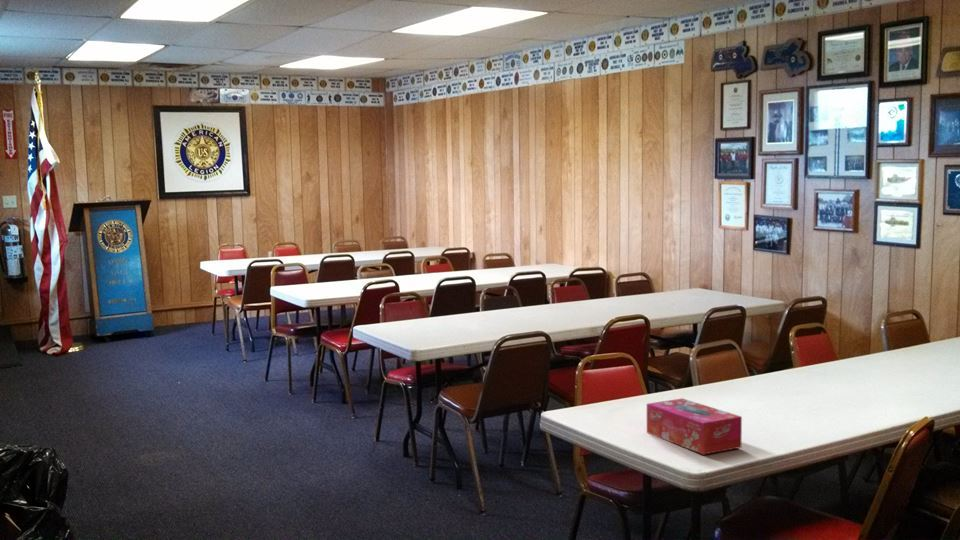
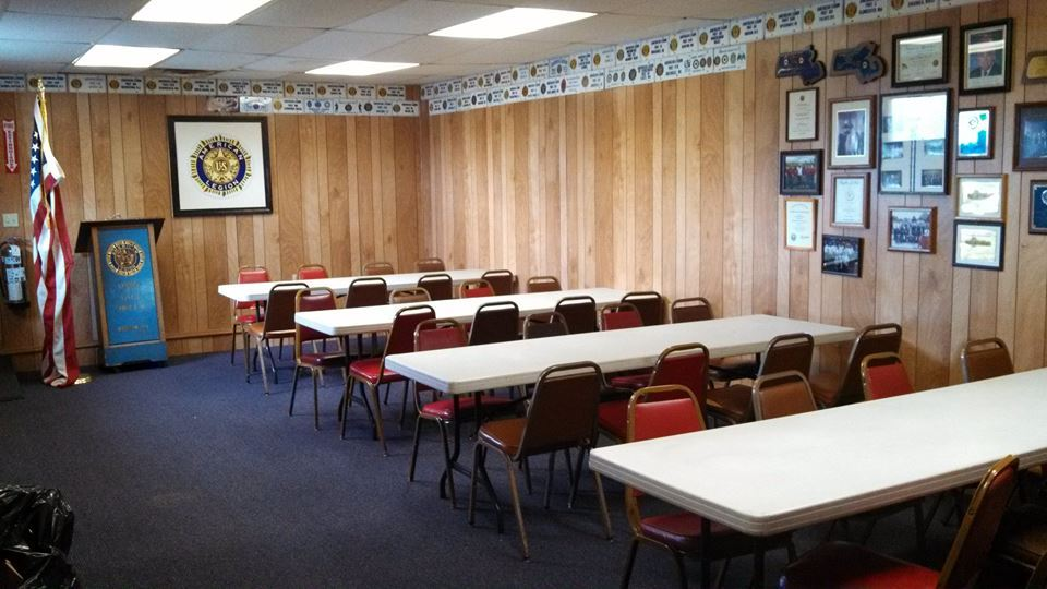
- tissue box (692, 424)
